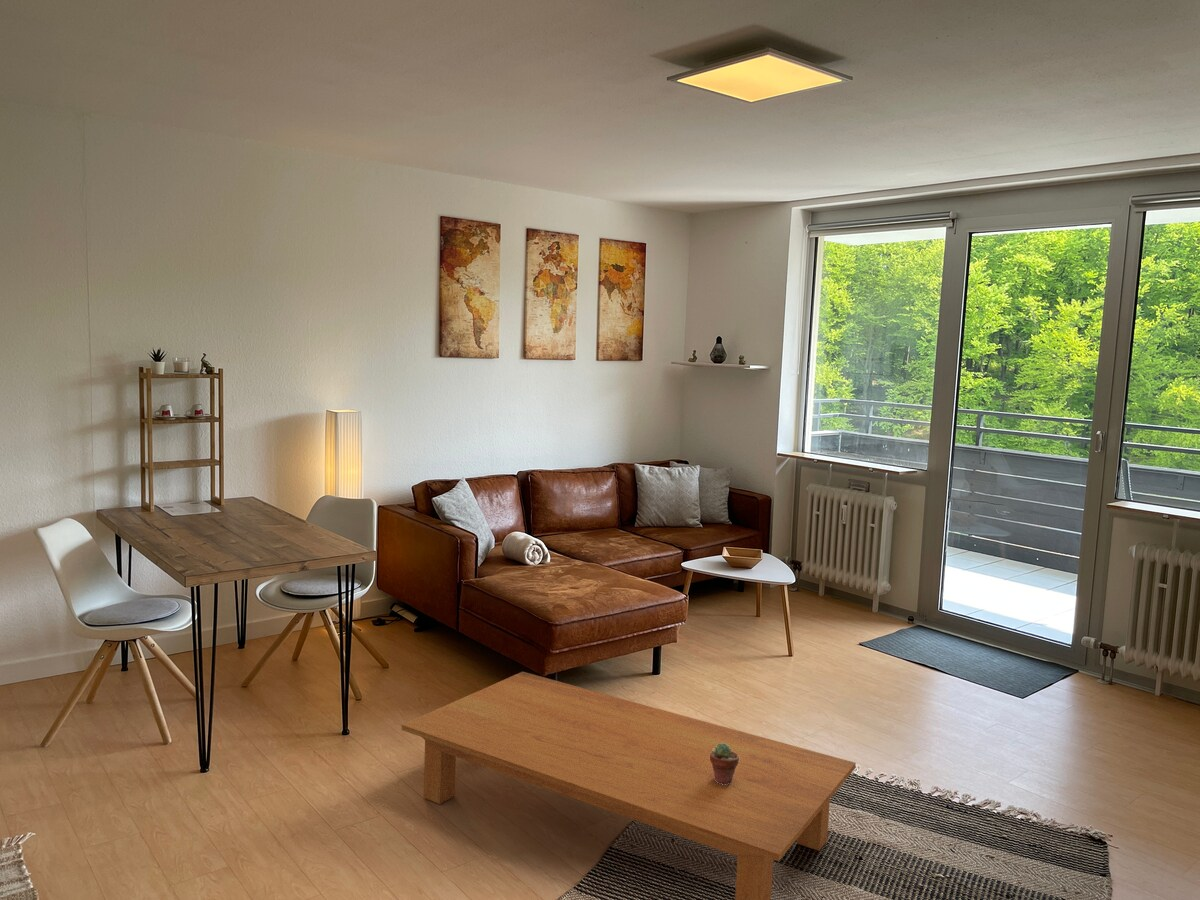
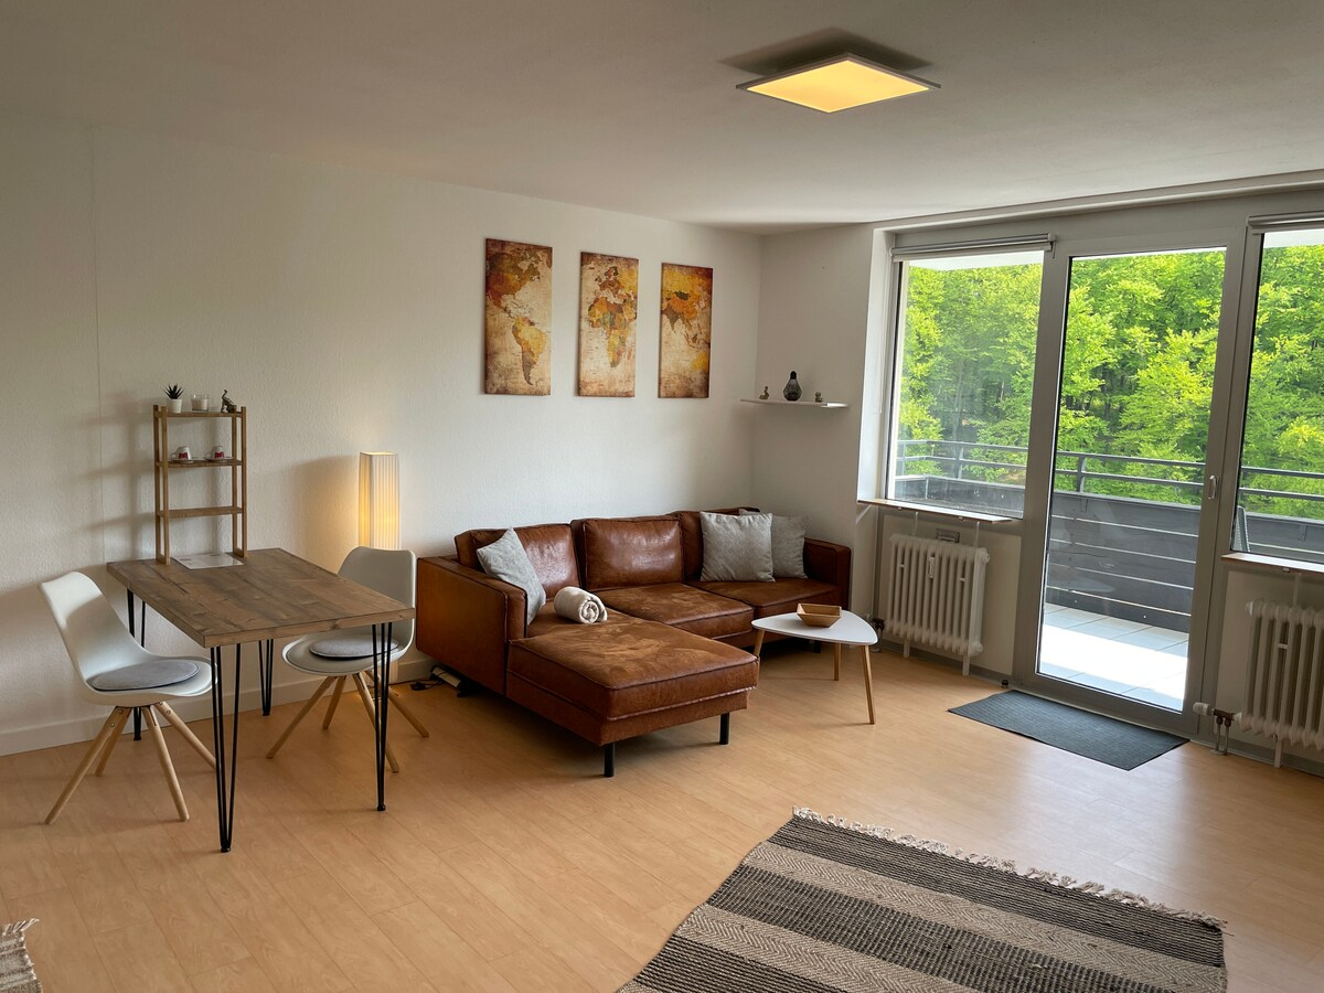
- coffee table (621, 781)
- potted succulent (723, 761)
